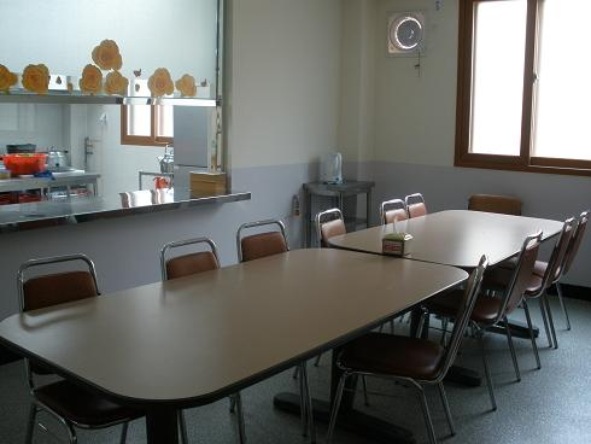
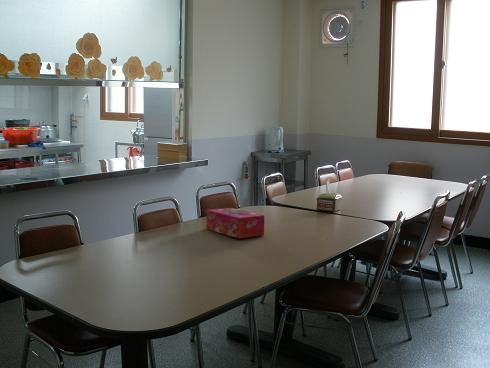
+ tissue box (234, 222)
